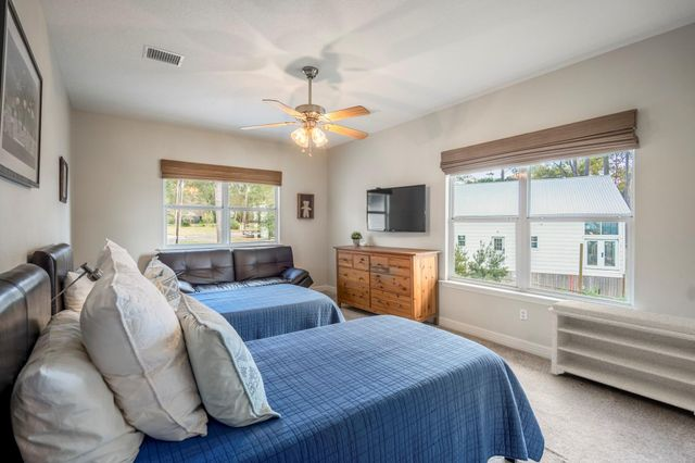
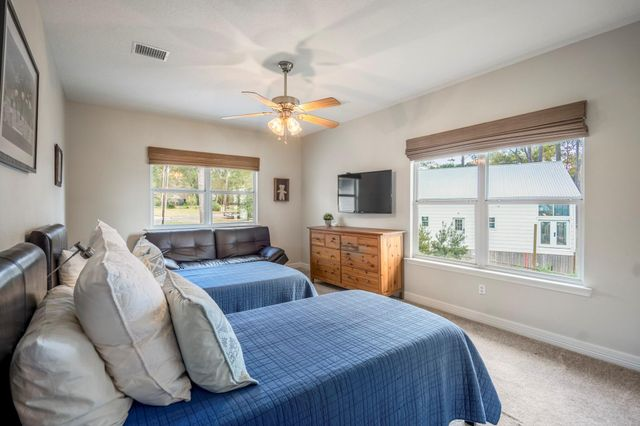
- bench (628, 350)
